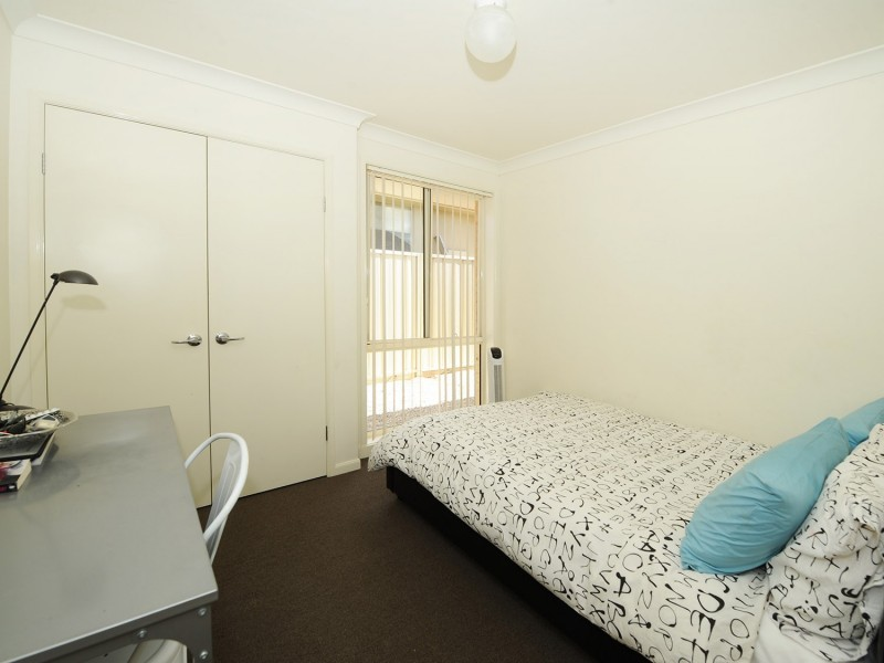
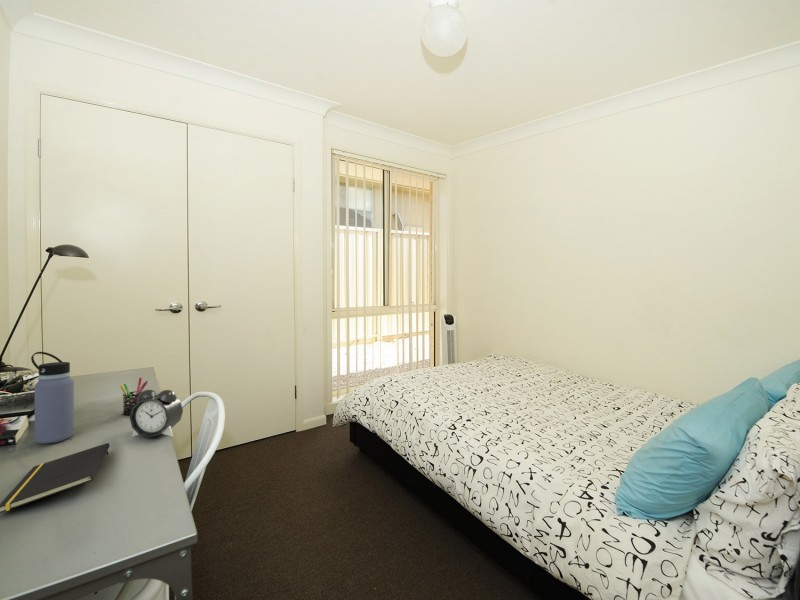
+ notepad (61, 473)
+ pen holder (132, 395)
+ water bottle (53, 395)
+ alarm clock (156, 412)
